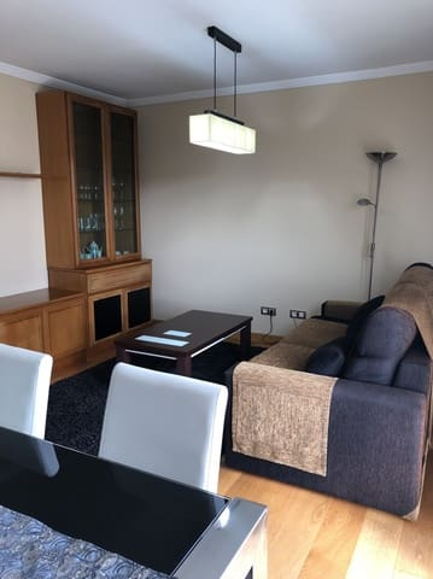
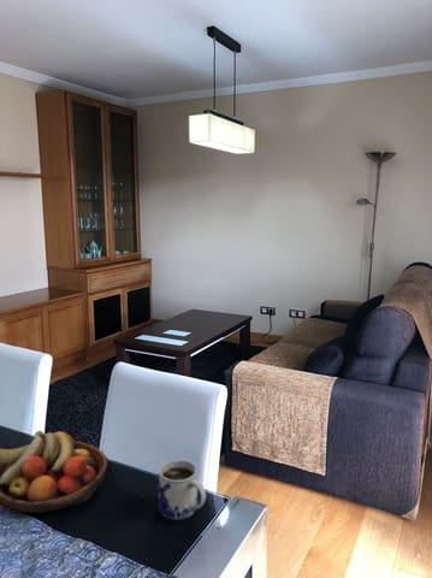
+ fruit bowl (49, 464)
+ mug (182, 490)
